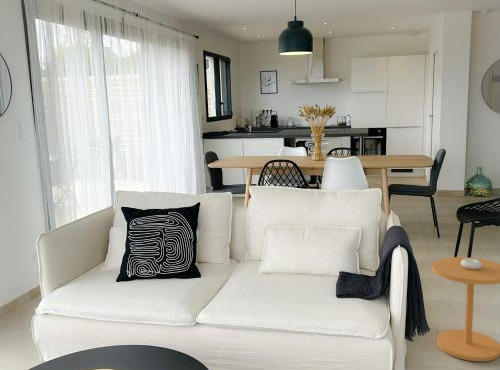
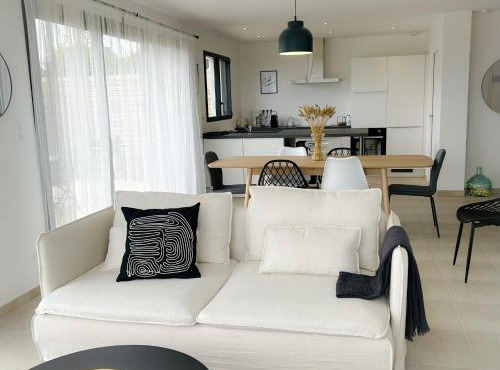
- side table (469, 304)
